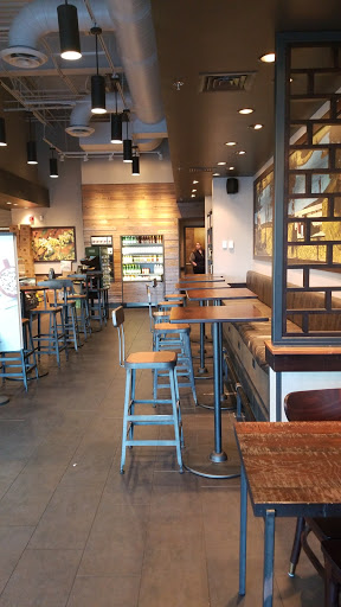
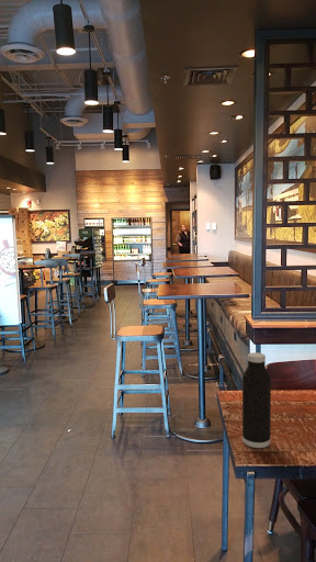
+ water bottle (256, 398)
